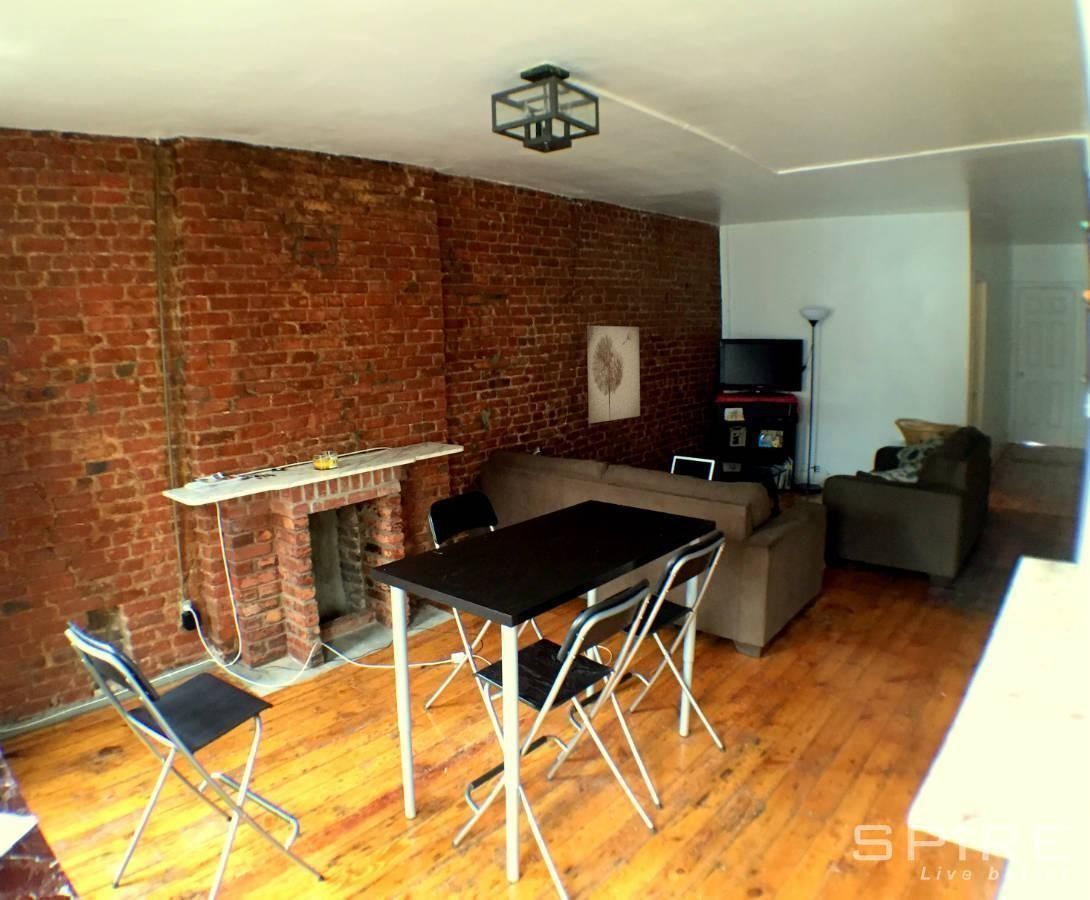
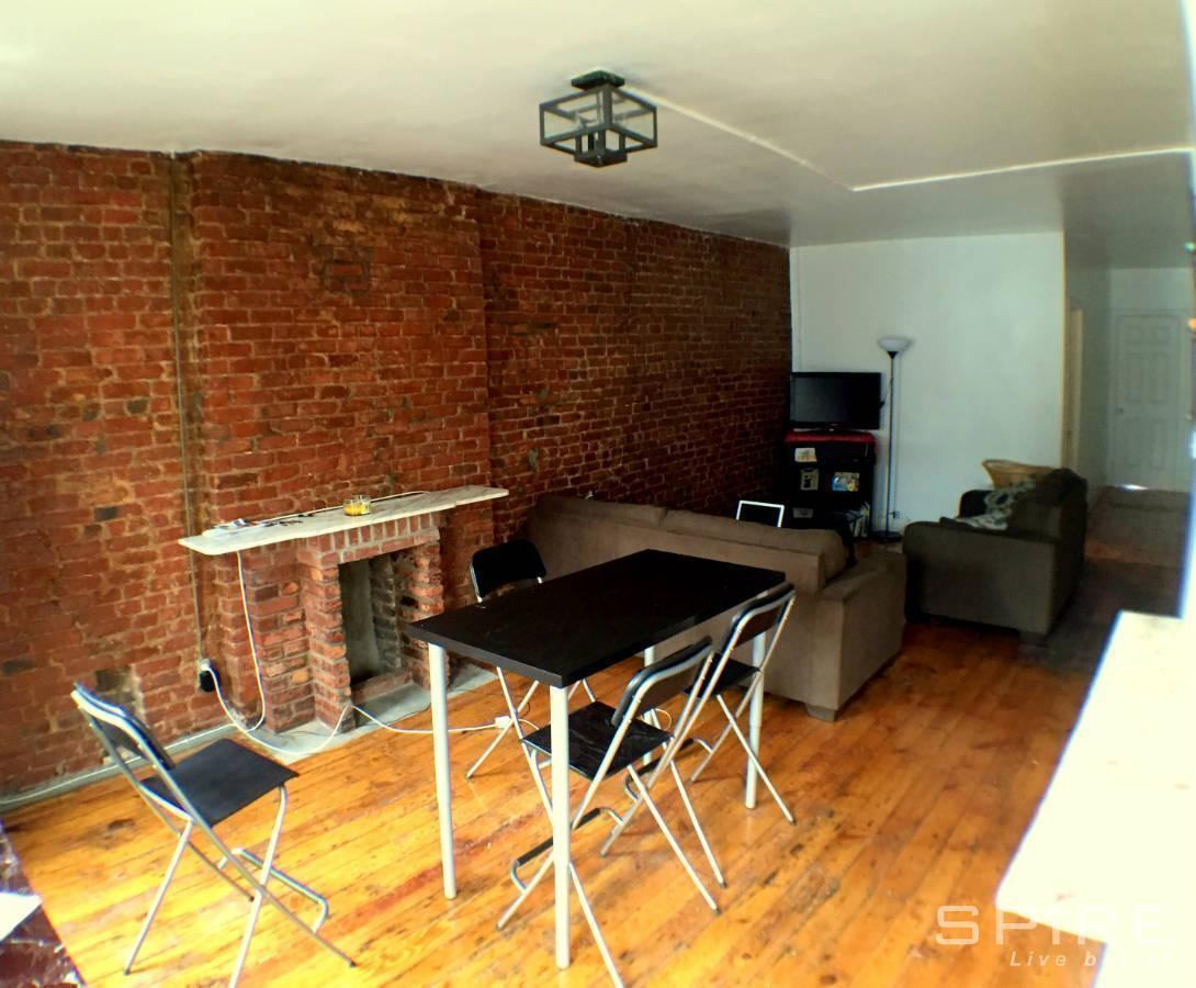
- wall art (614, 373)
